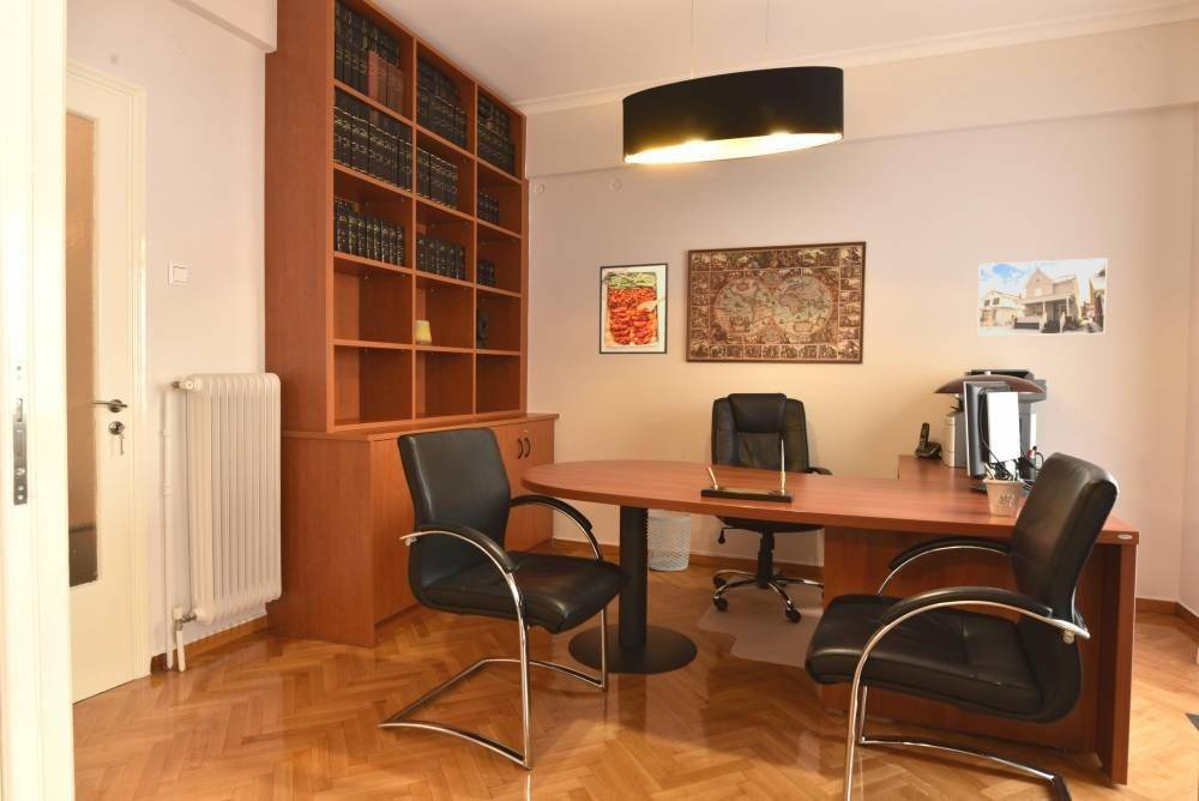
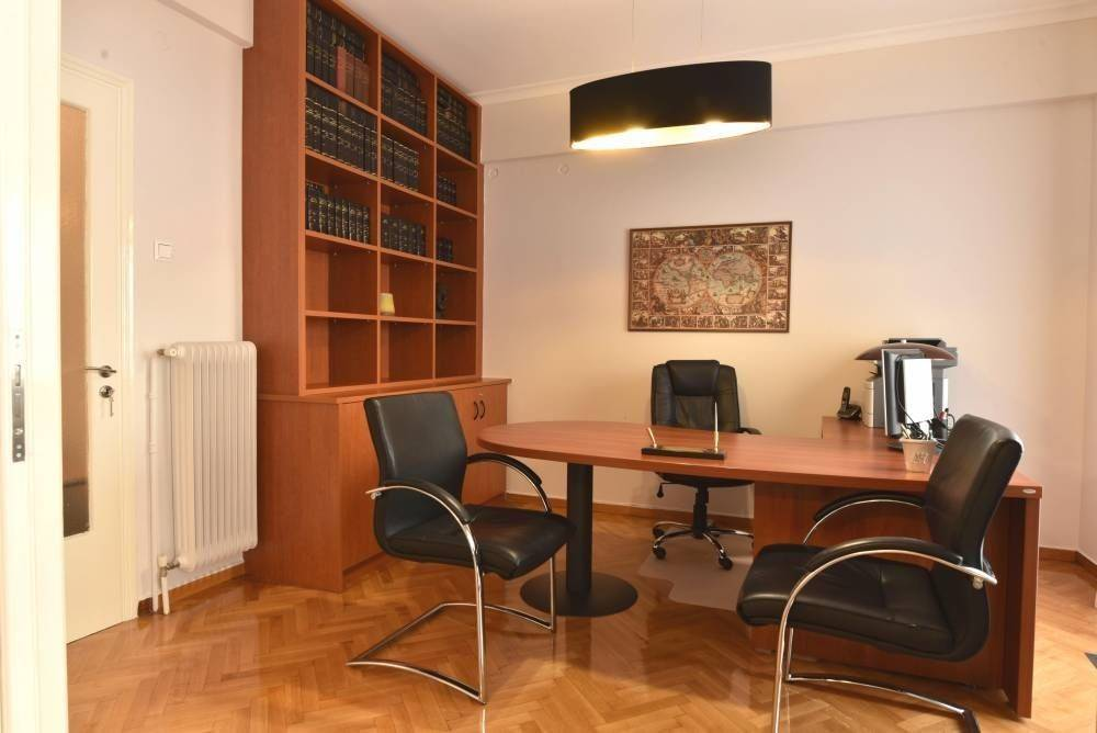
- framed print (1040, 297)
- waste bin (667, 540)
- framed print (633, 309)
